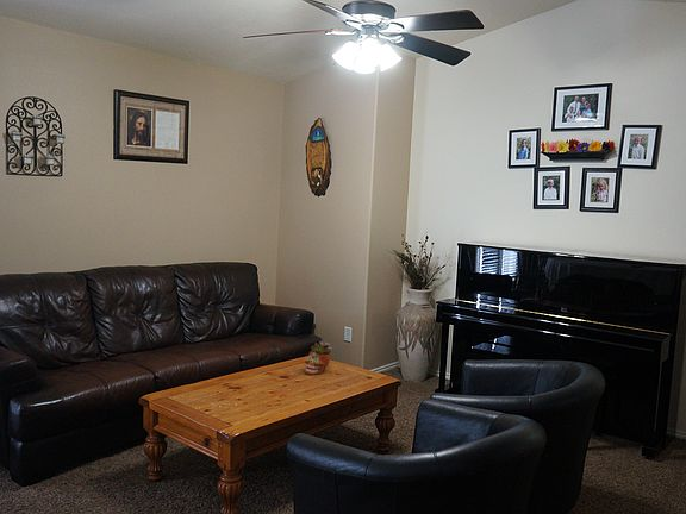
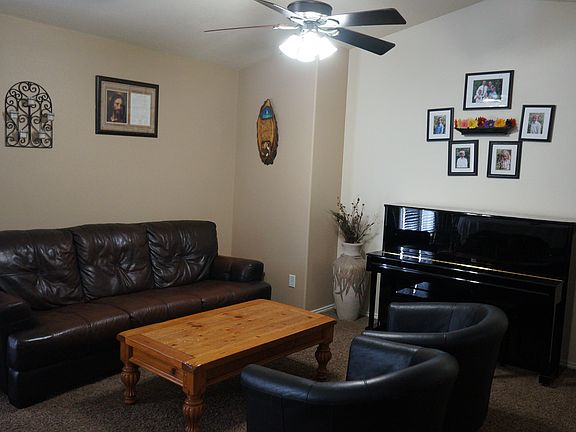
- succulent planter (318, 356)
